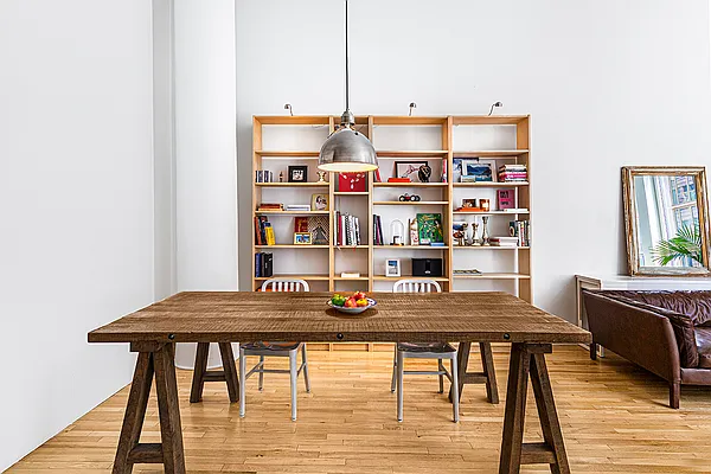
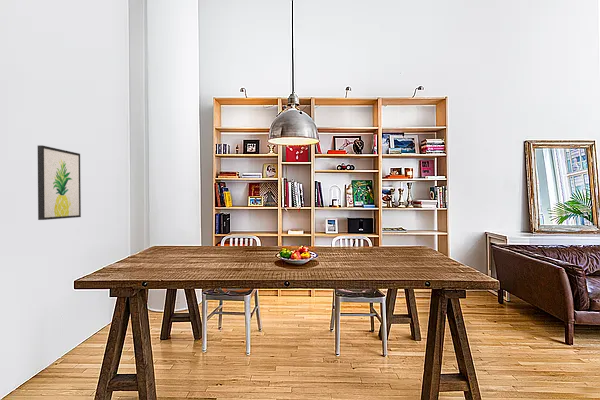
+ wall art (60, 184)
